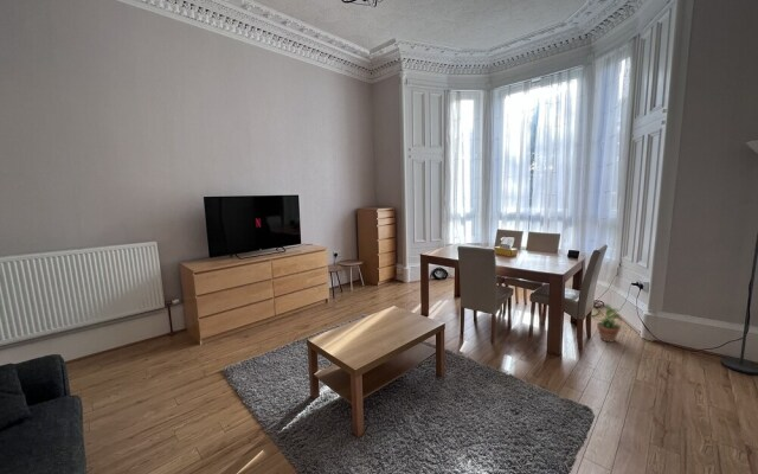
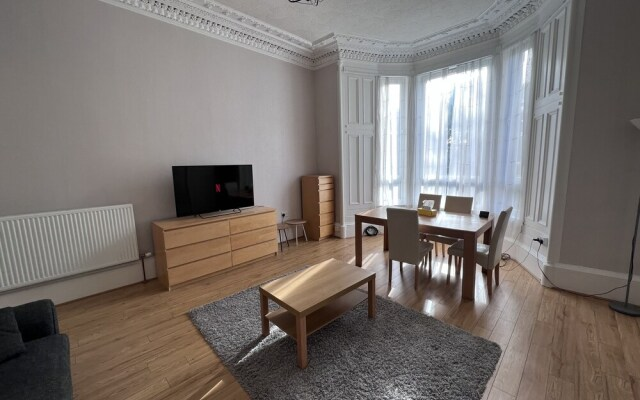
- potted plant (605, 321)
